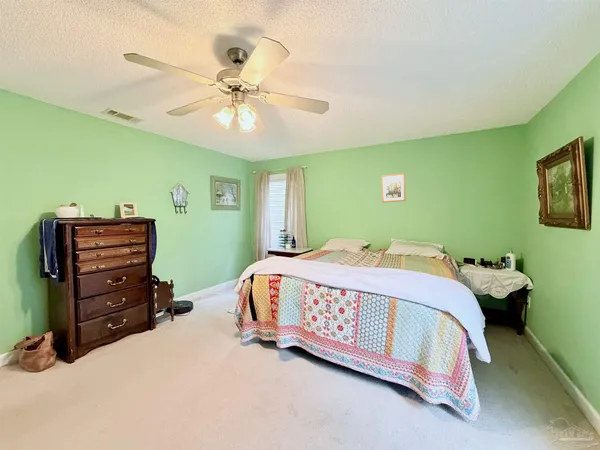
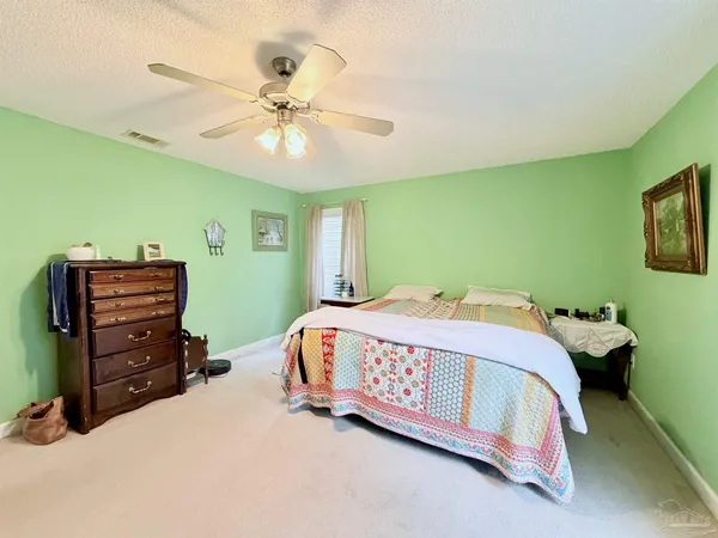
- wall art (393, 188)
